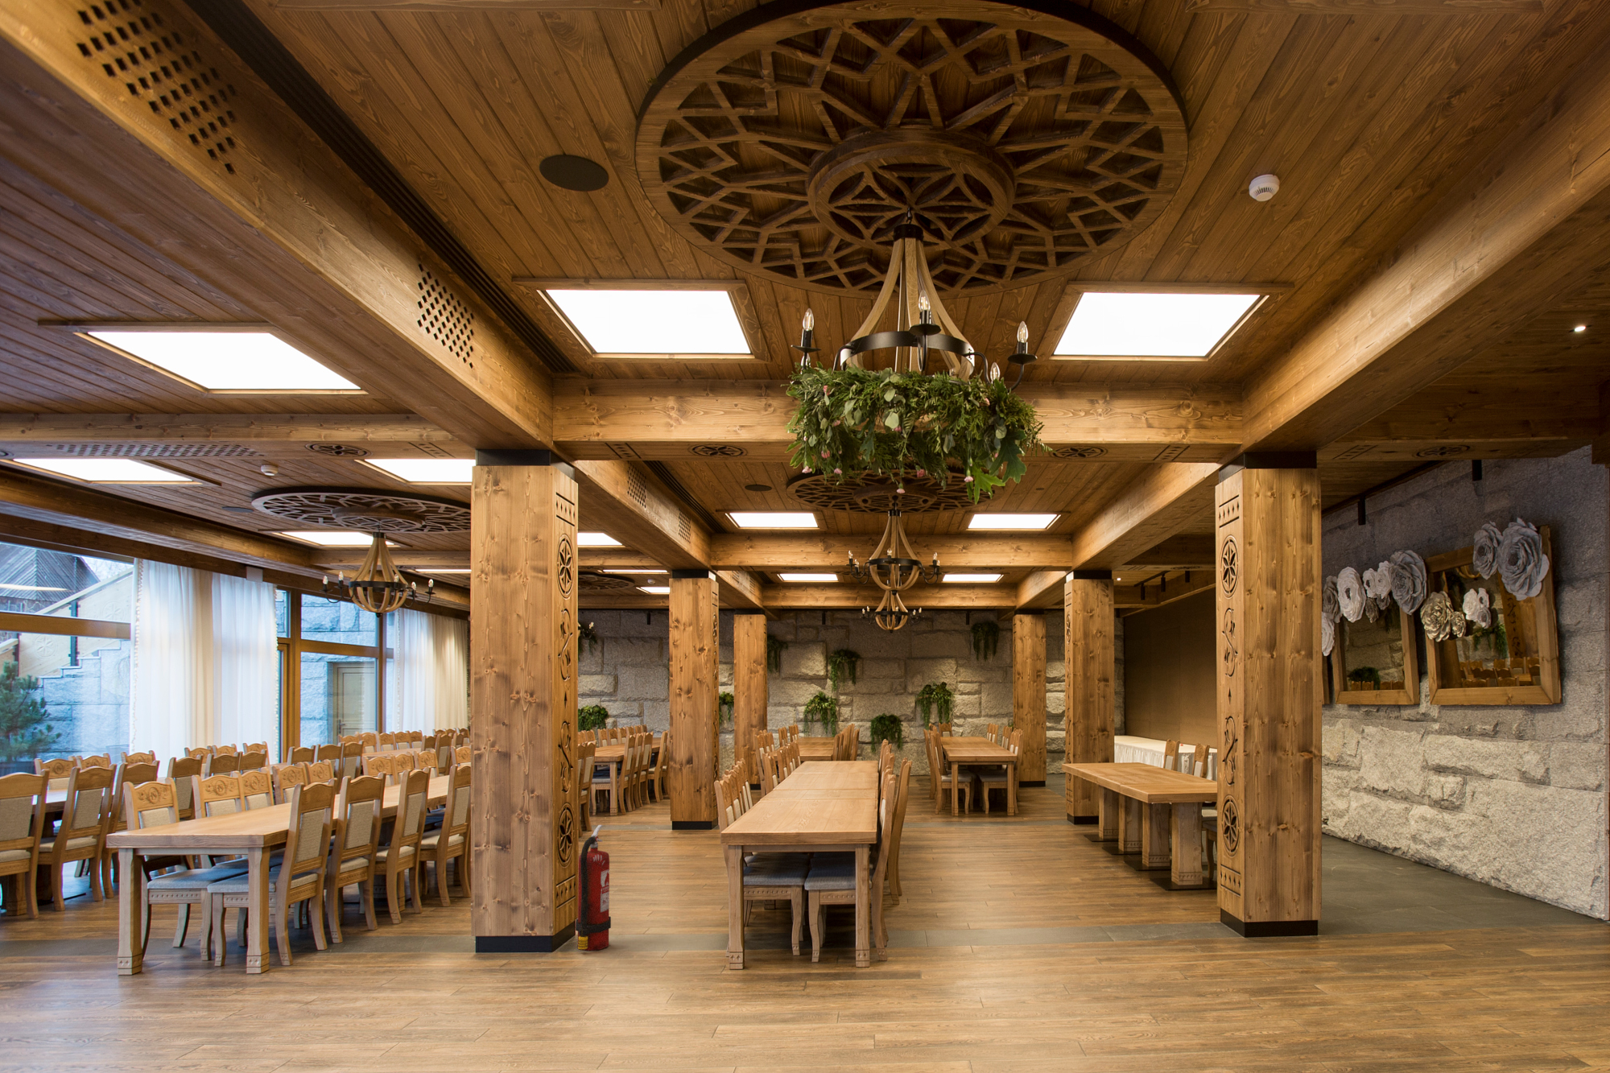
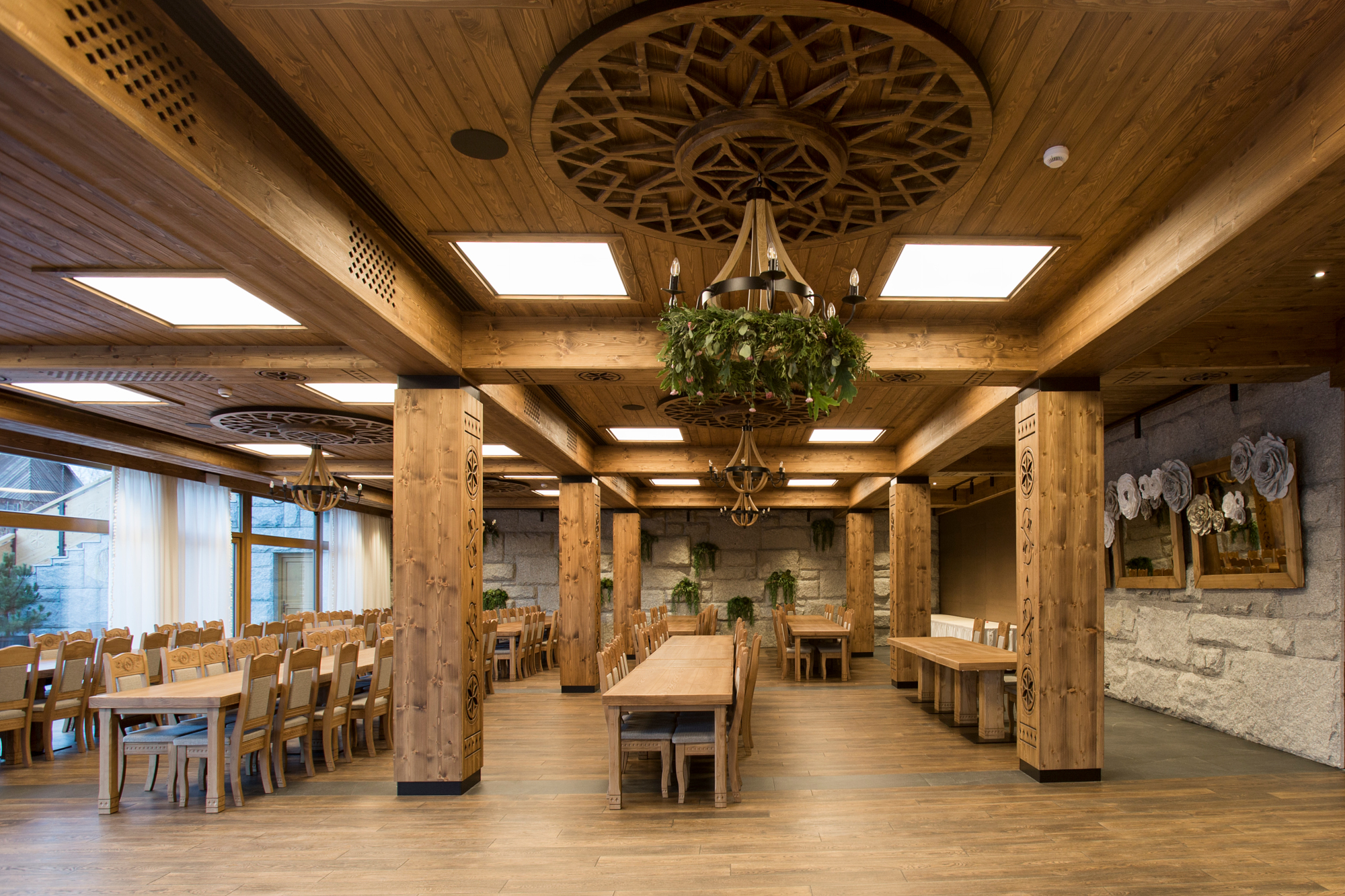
- fire extinguisher (591, 889)
